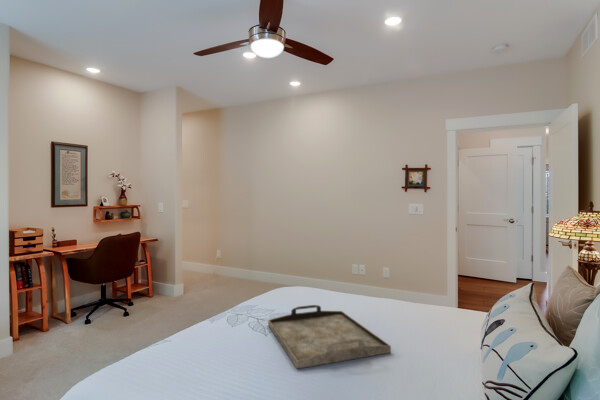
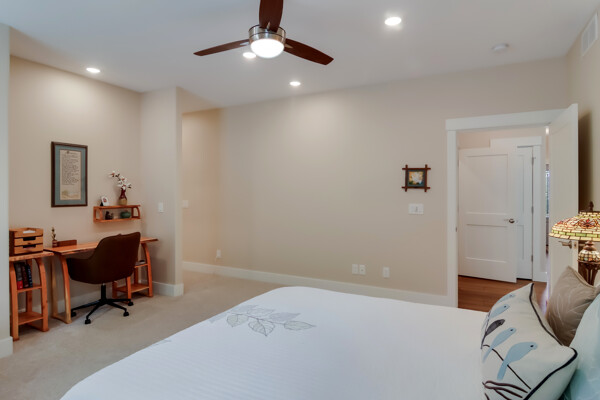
- serving tray (323, 329)
